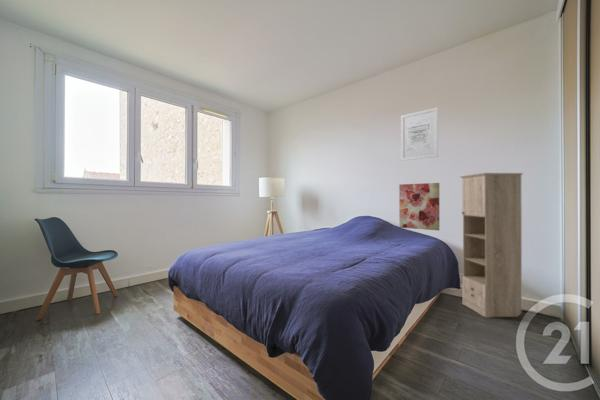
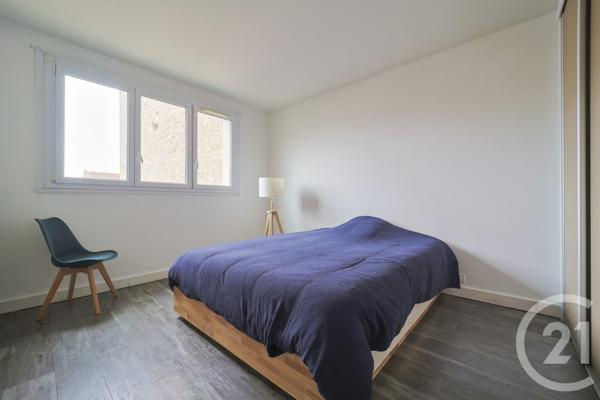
- wall art (418, 206)
- storage cabinet (489, 242)
- wall art (418, 135)
